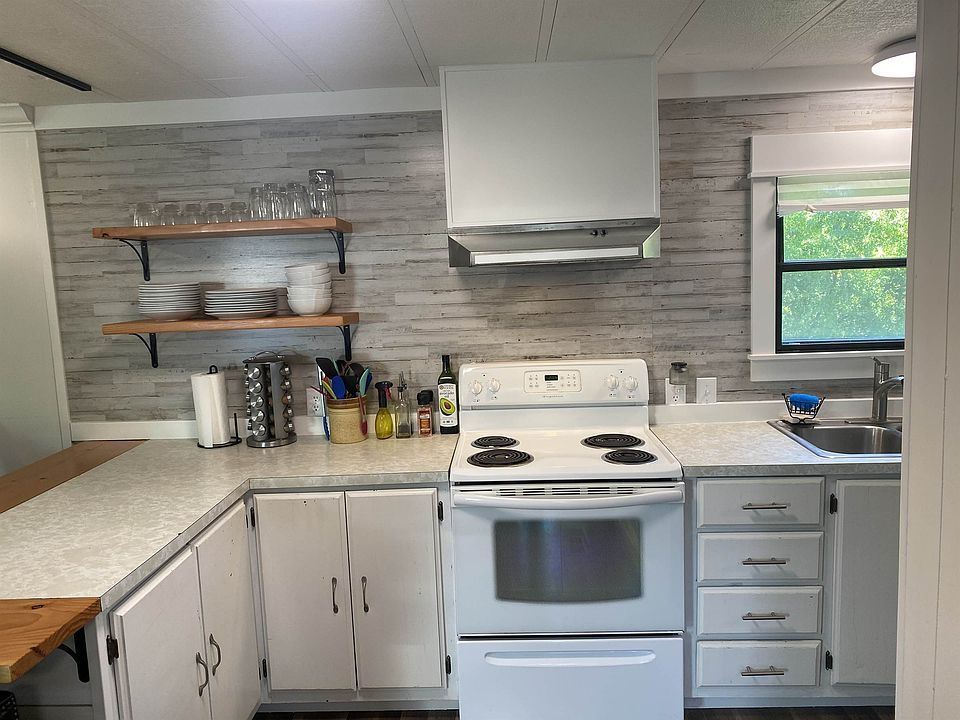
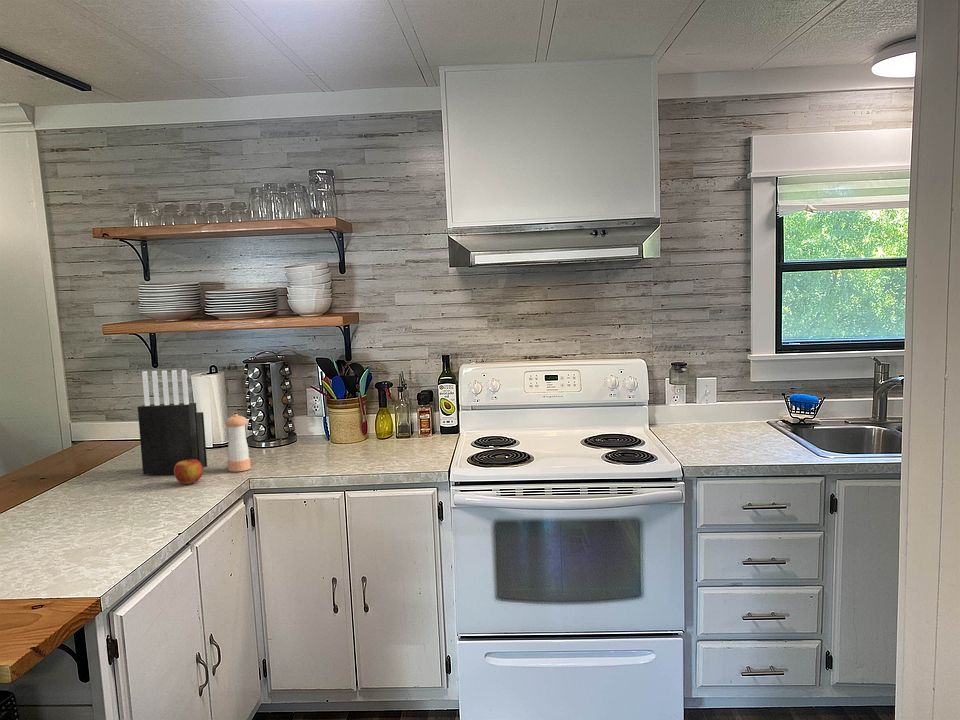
+ pepper shaker (237, 441)
+ knife block (173, 419)
+ apple (188, 470)
